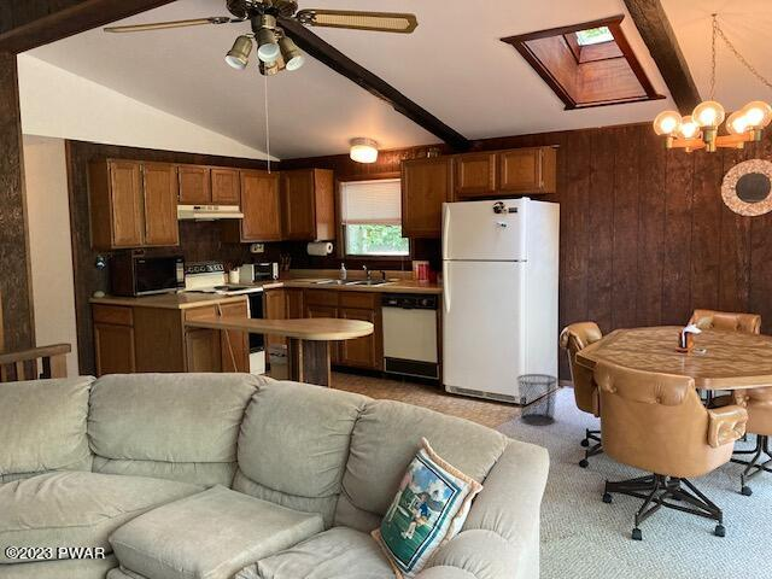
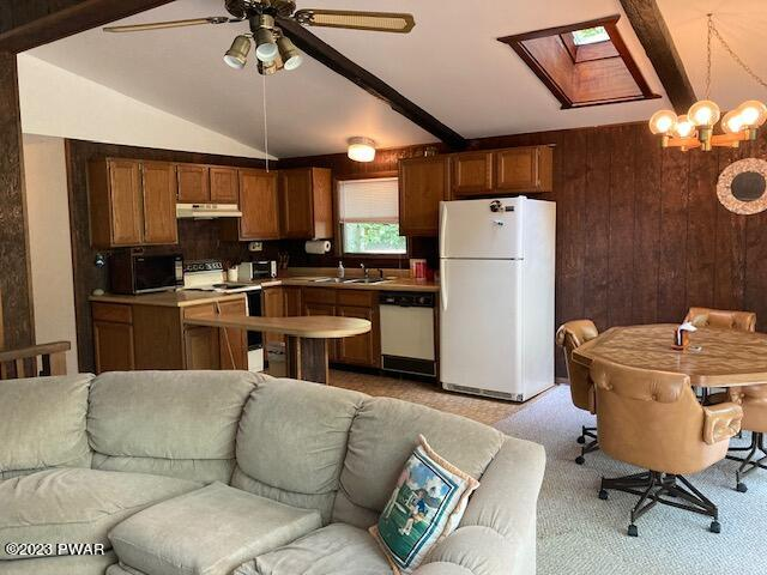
- waste bin (536, 398)
